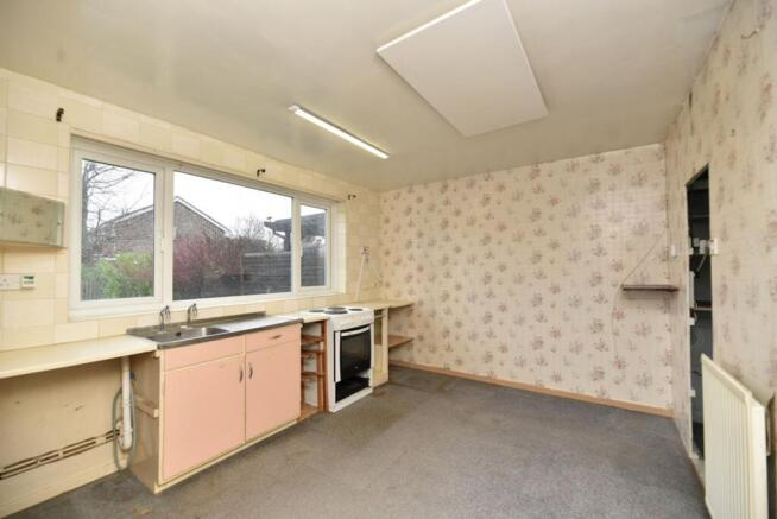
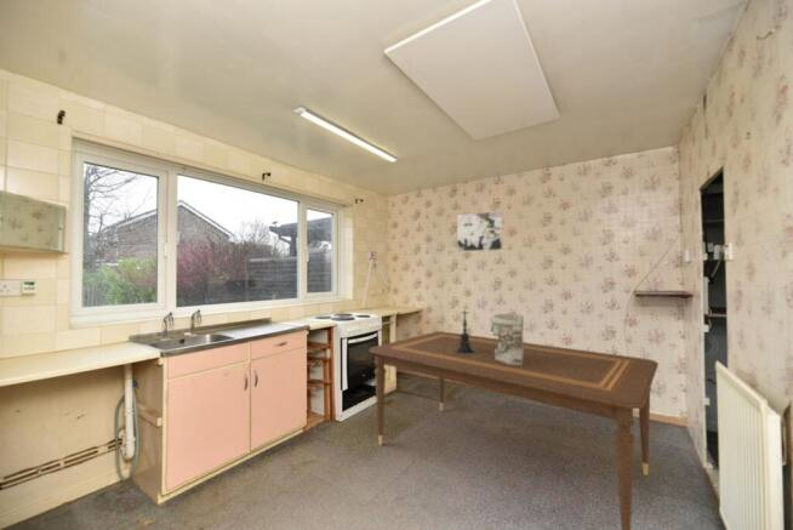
+ decorative bowl (510, 337)
+ candle holder (464, 327)
+ dining table (504, 393)
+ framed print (479, 232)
